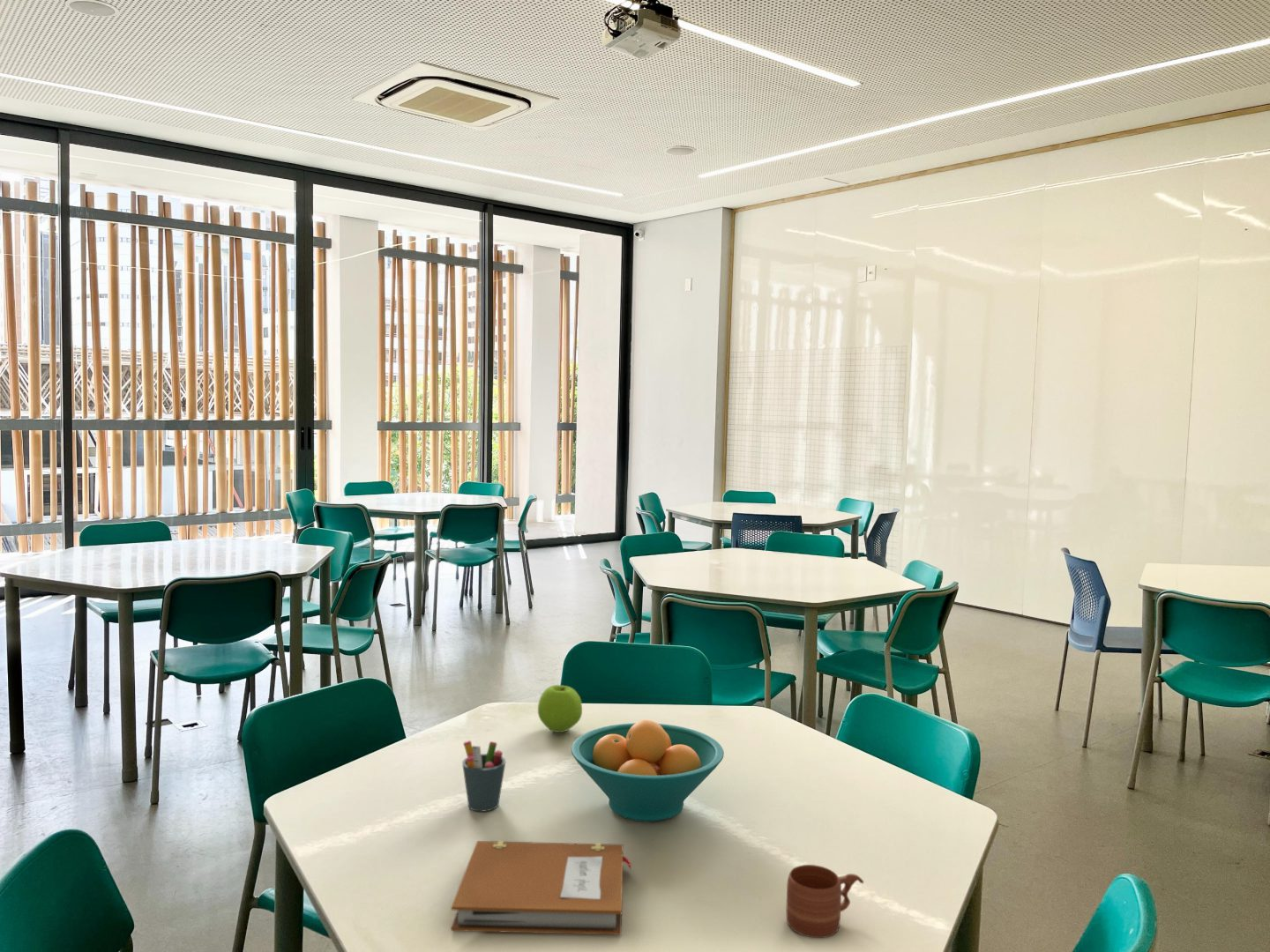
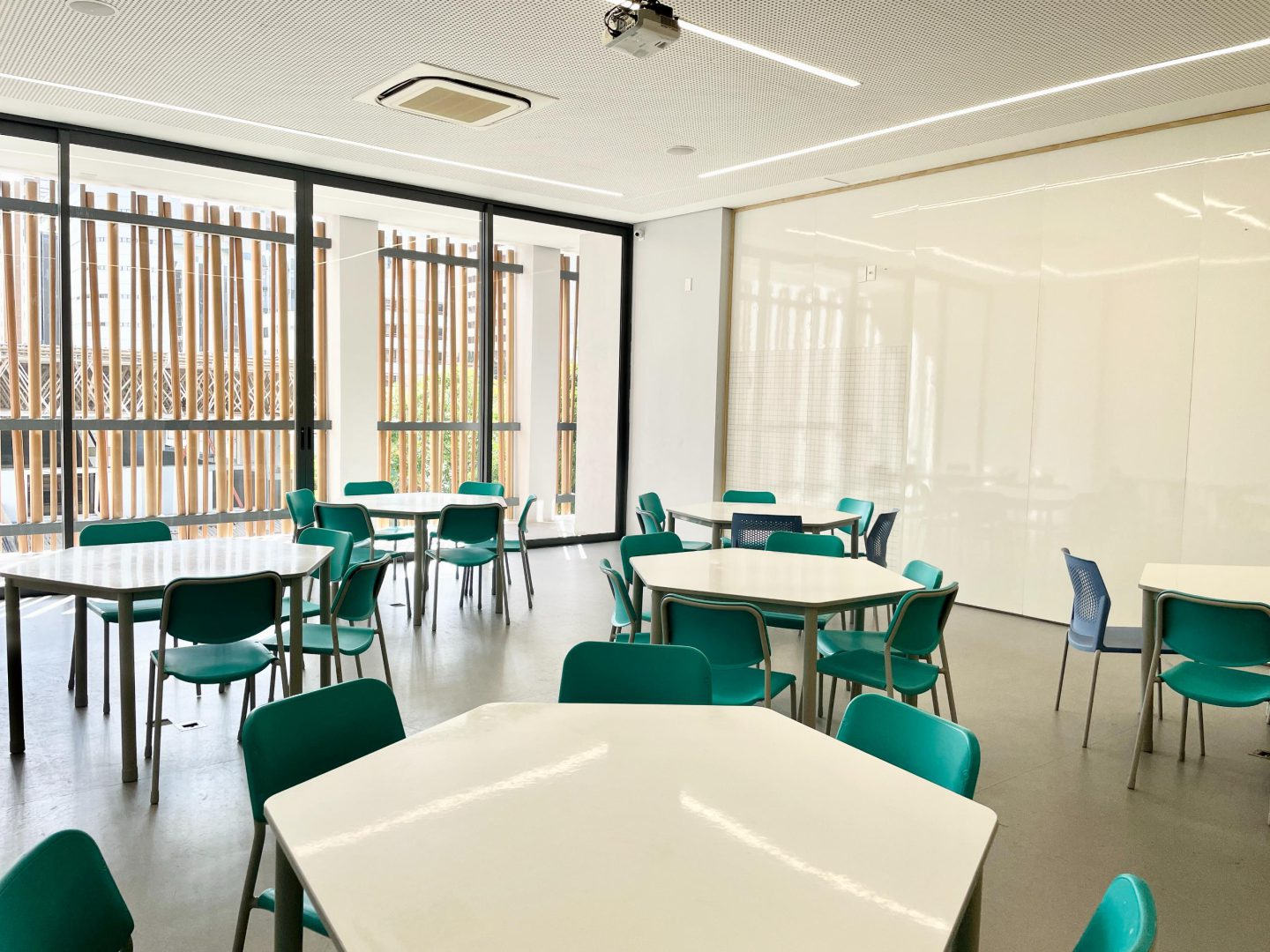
- fruit bowl (646, 763)
- pen holder (483, 771)
- apple (559, 708)
- mug (827, 898)
- notebook (548, 881)
